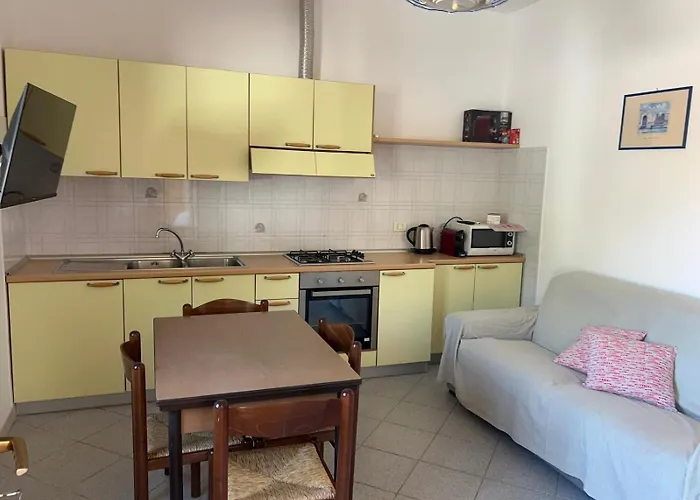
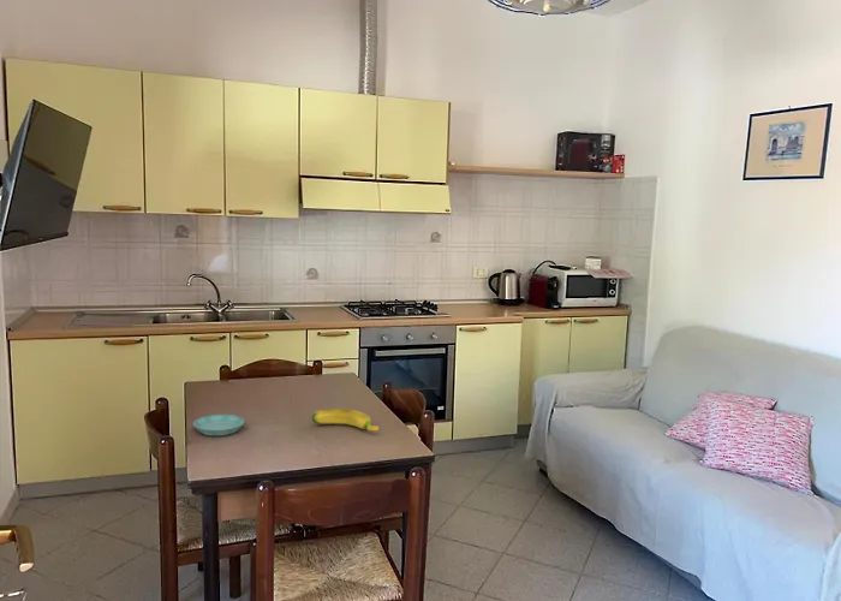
+ banana (344, 421)
+ saucer (219, 426)
